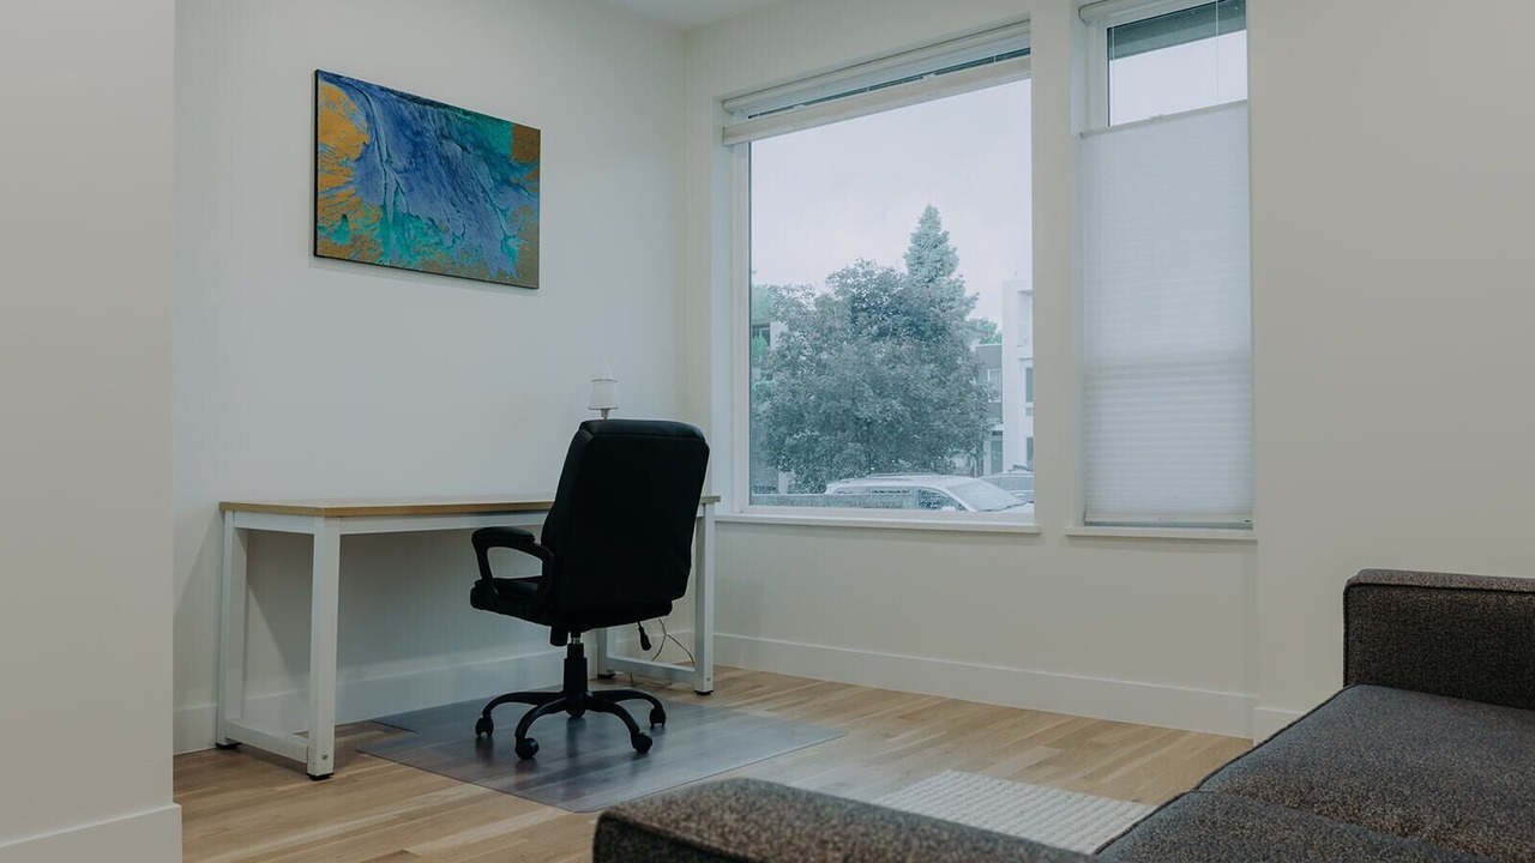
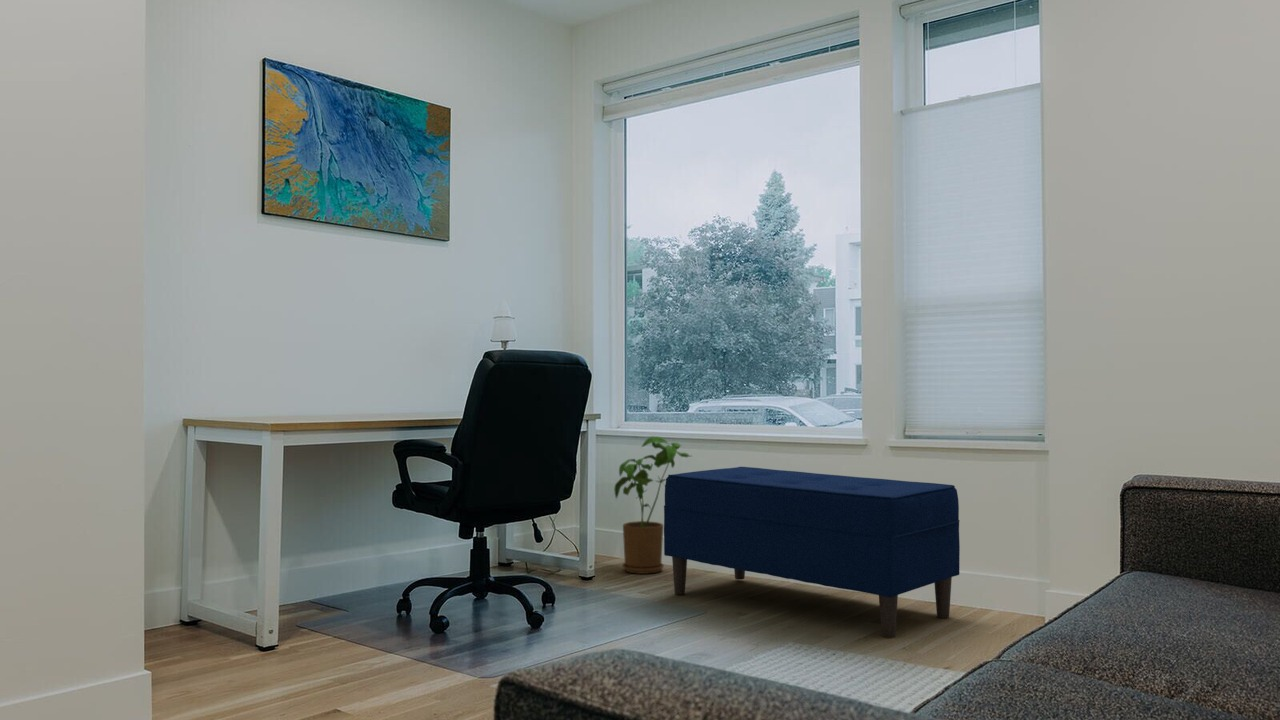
+ bench (804, 542)
+ house plant (643, 503)
